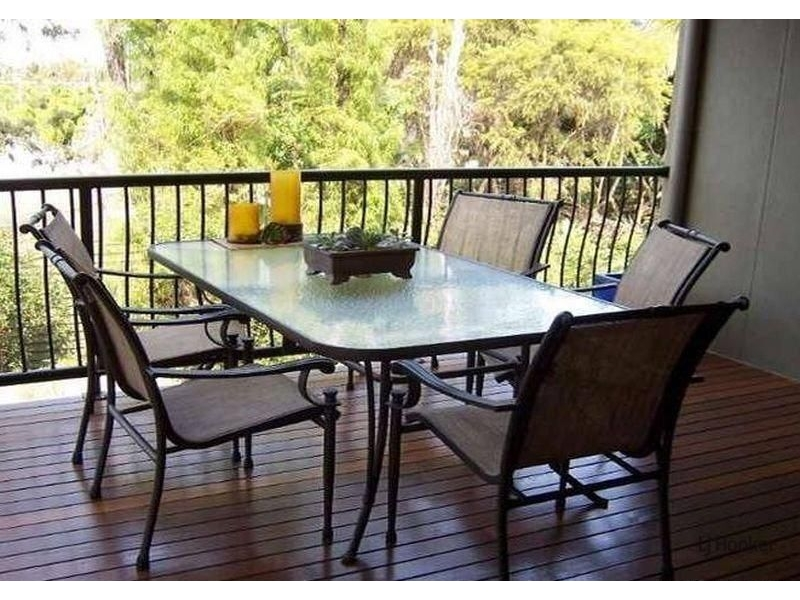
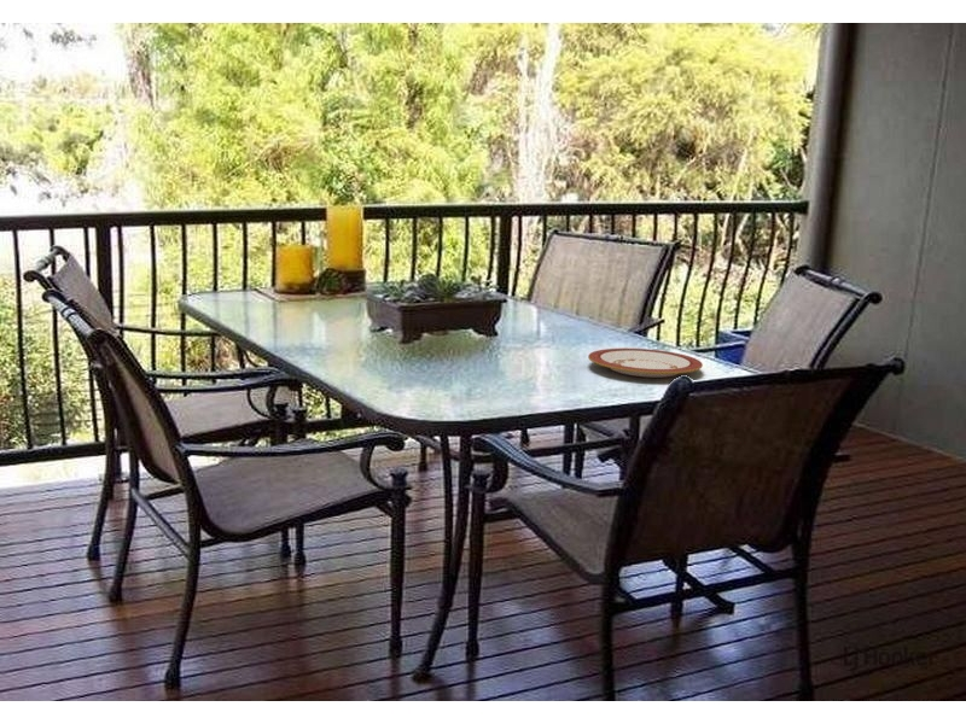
+ plate (644, 363)
